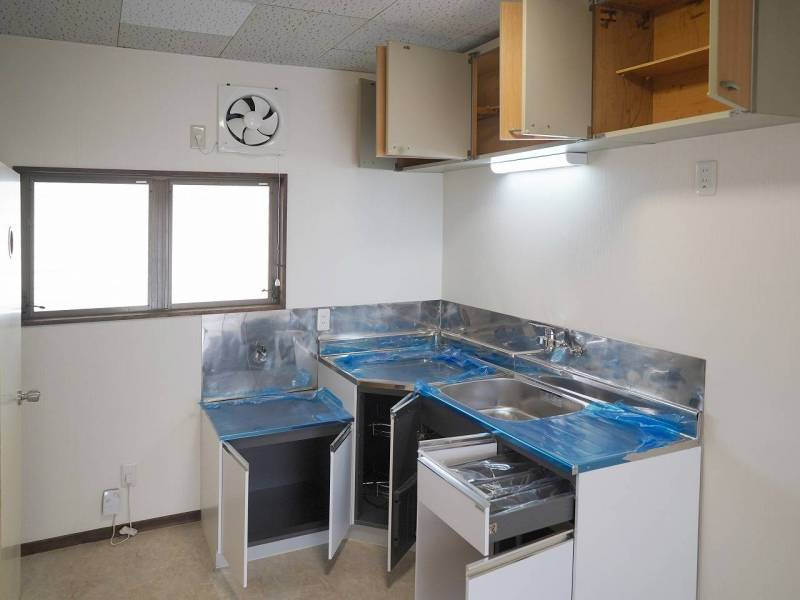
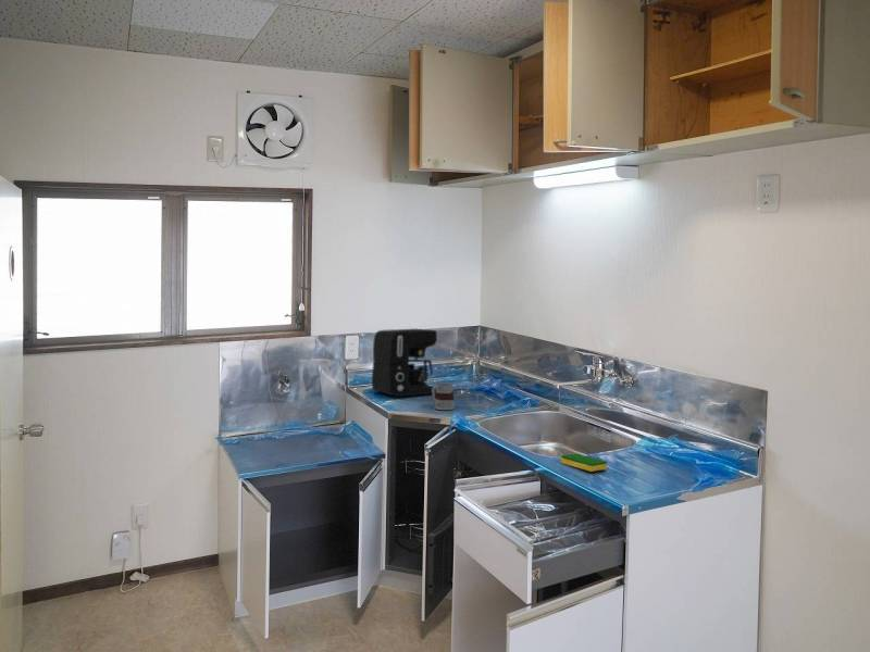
+ dish sponge (583, 462)
+ coffee maker (407, 361)
+ mug (442, 396)
